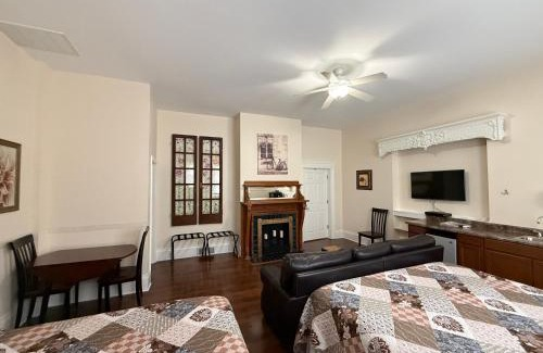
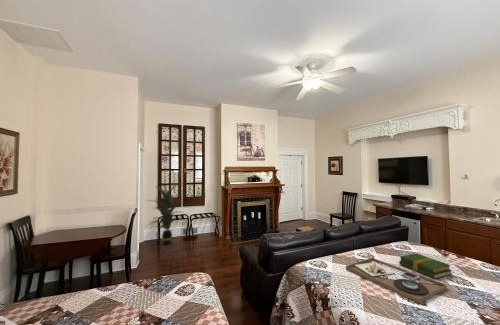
+ book (424, 264)
+ platter (391, 273)
+ indoor plant (164, 212)
